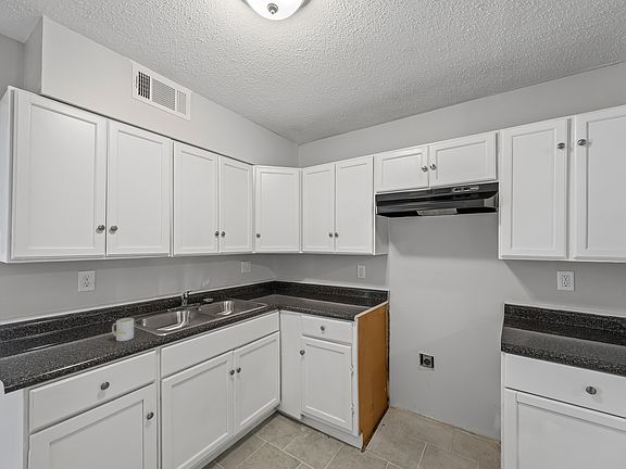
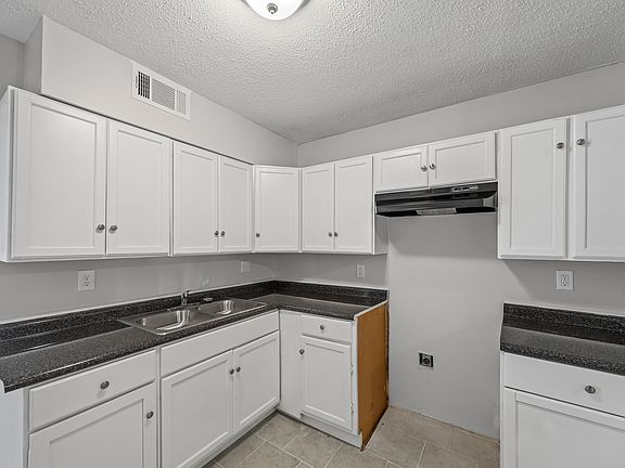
- mug (122, 329)
